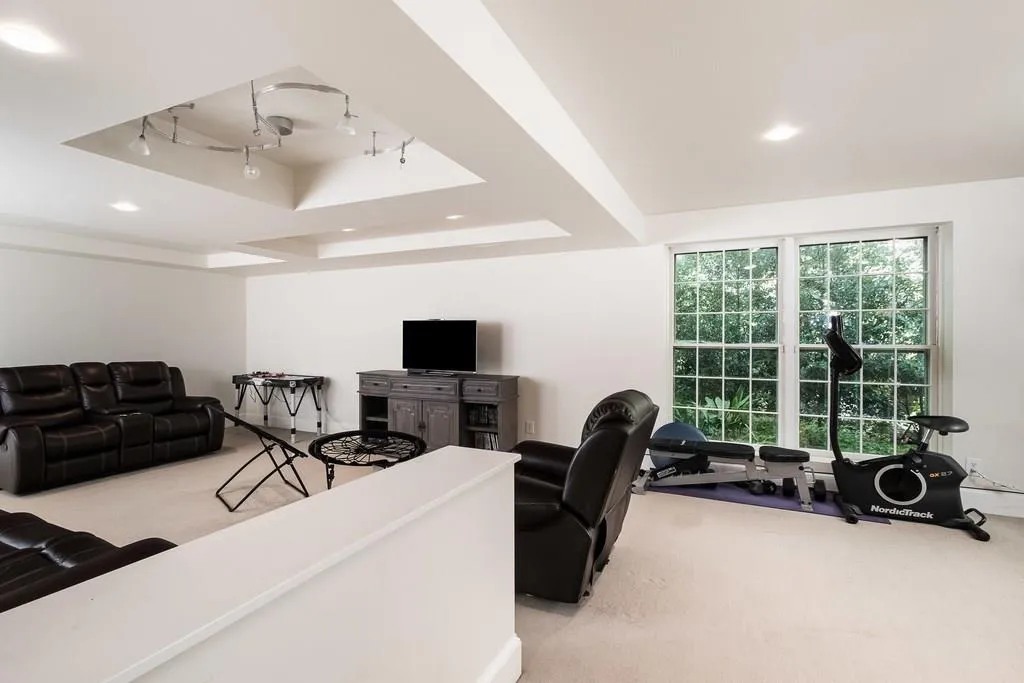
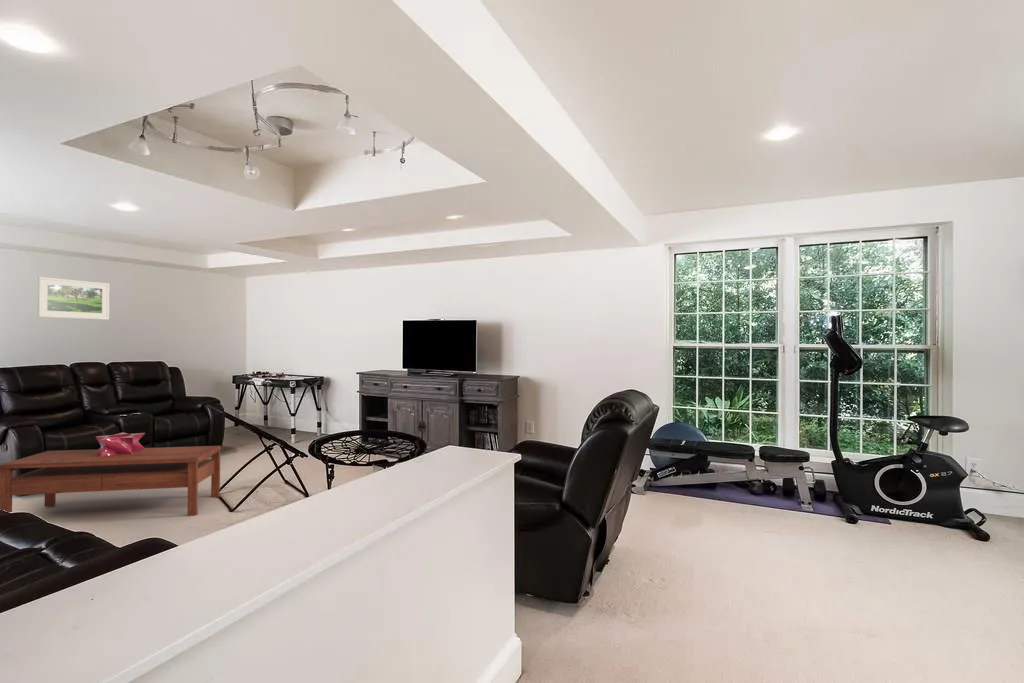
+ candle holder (118, 444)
+ coffee table (119, 482)
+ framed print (75, 299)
